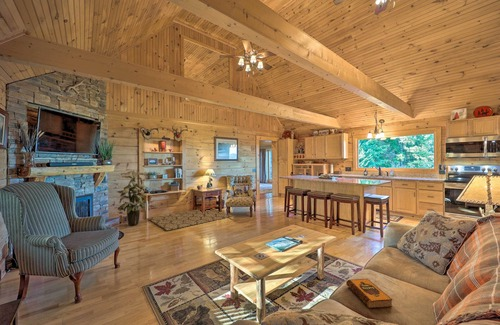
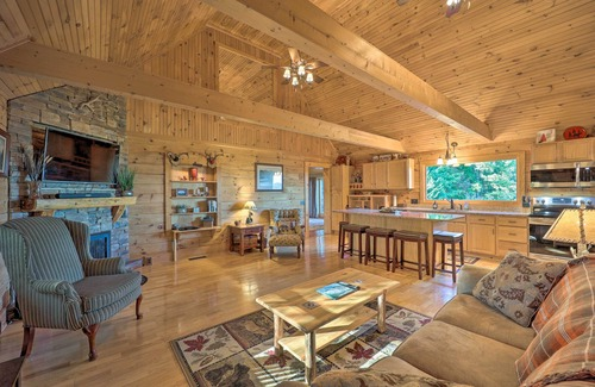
- rug (190, 217)
- indoor plant (132, 196)
- hardback book (367, 292)
